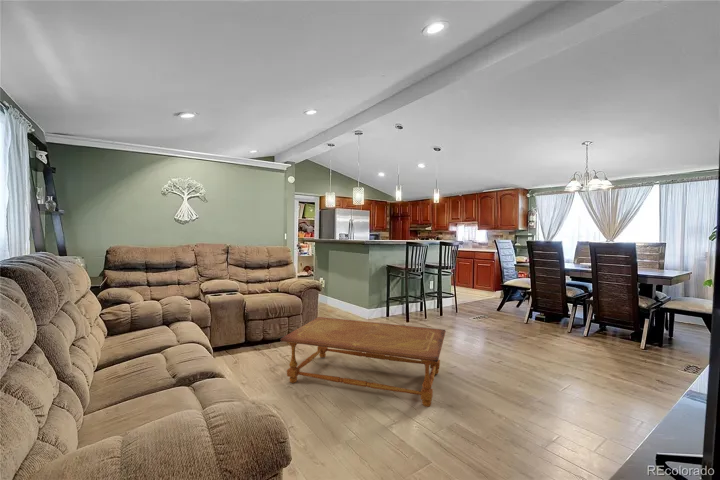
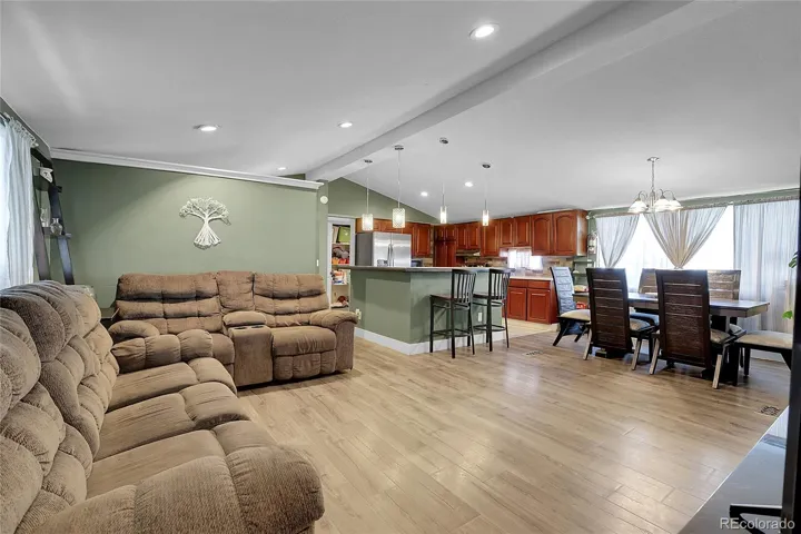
- coffee table (366, 355)
